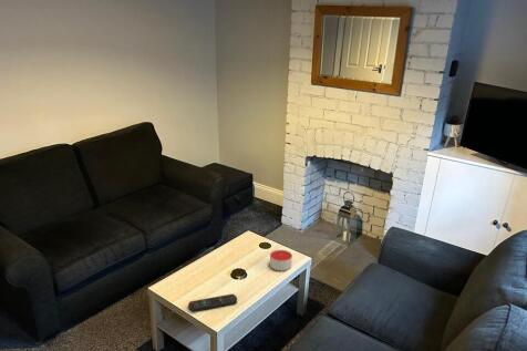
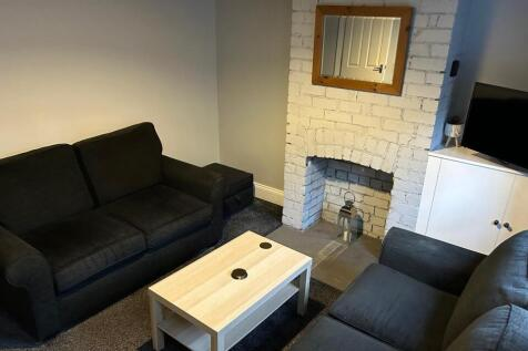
- remote control (213, 302)
- candle (280, 259)
